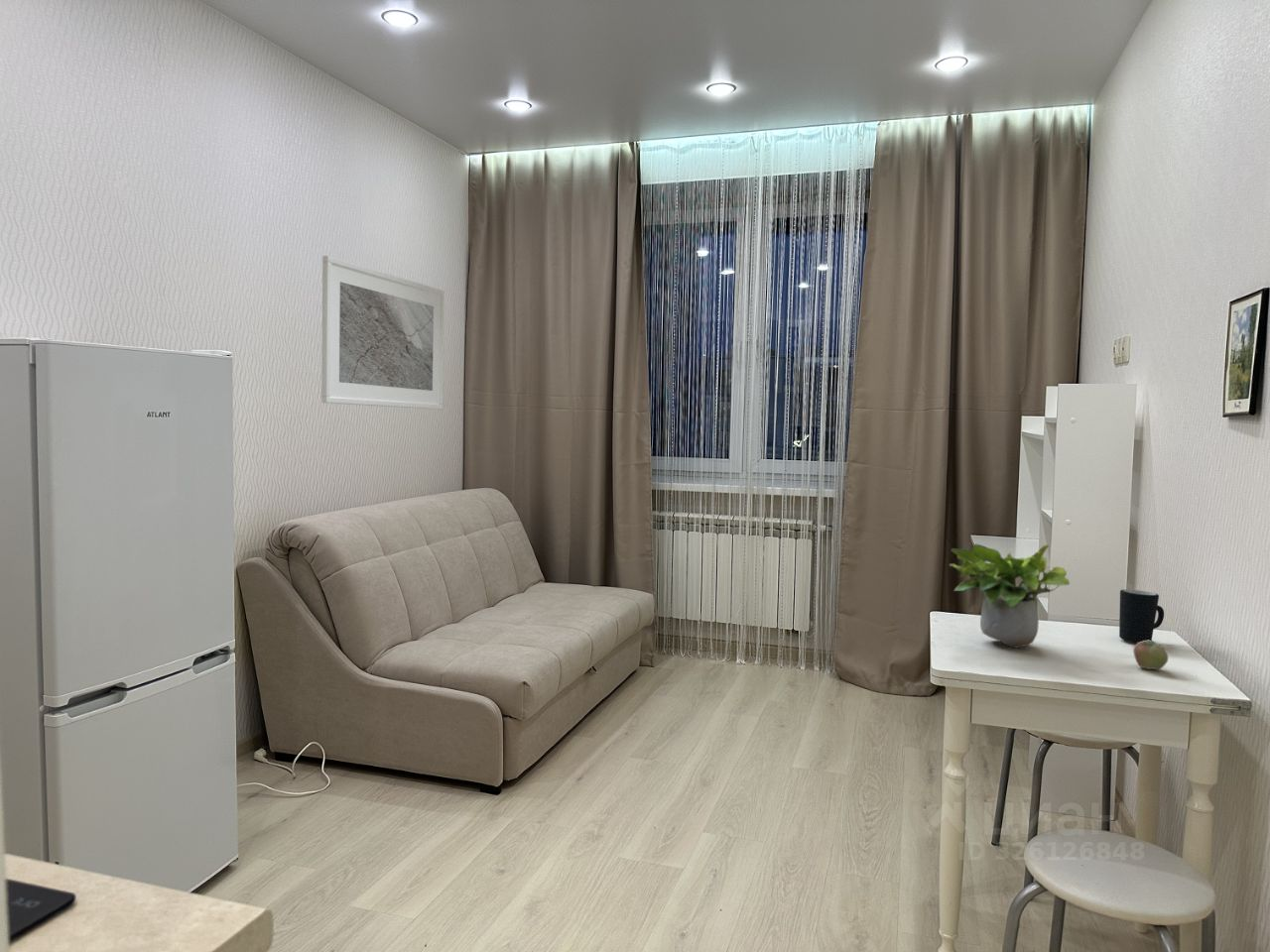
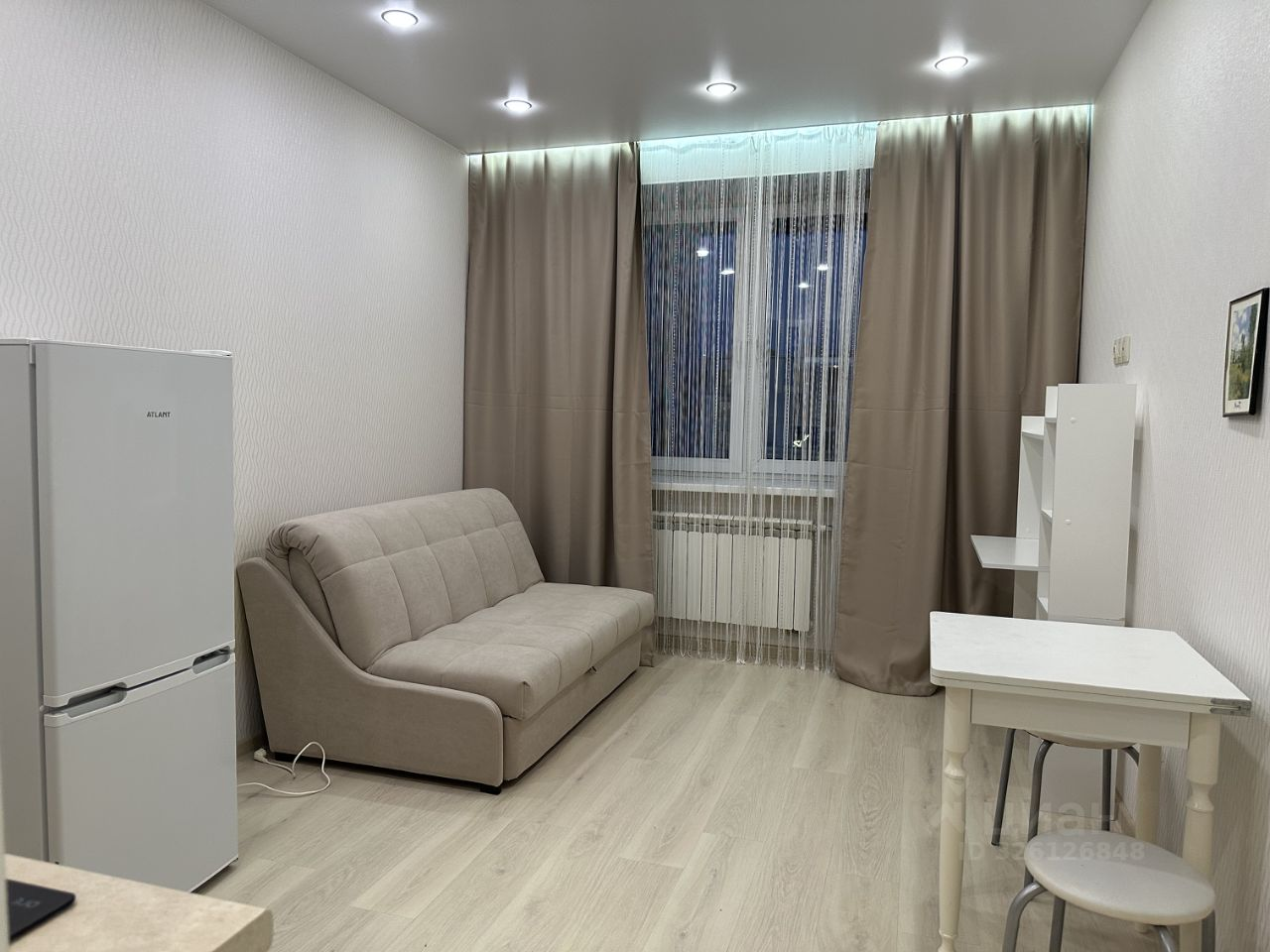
- potted plant (1003, 591)
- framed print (389, 340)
- mug (1143, 616)
- apple (1148, 654)
